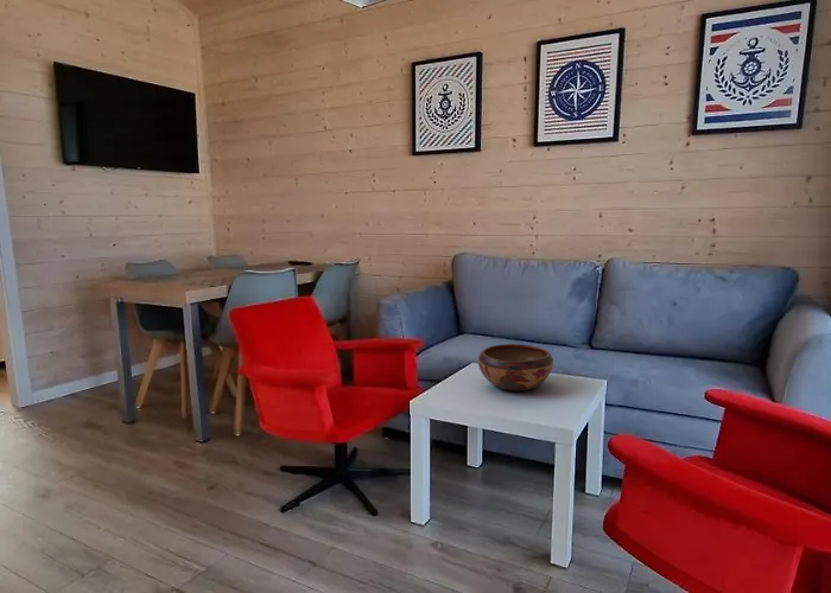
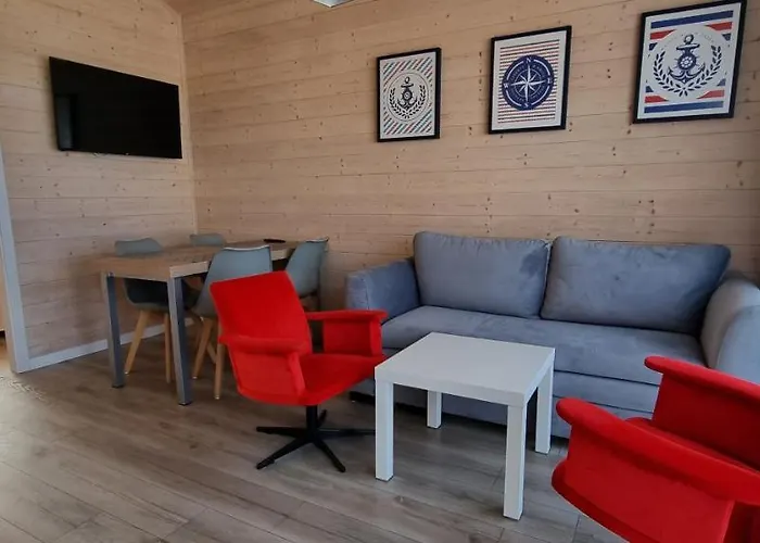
- decorative bowl (514, 368)
